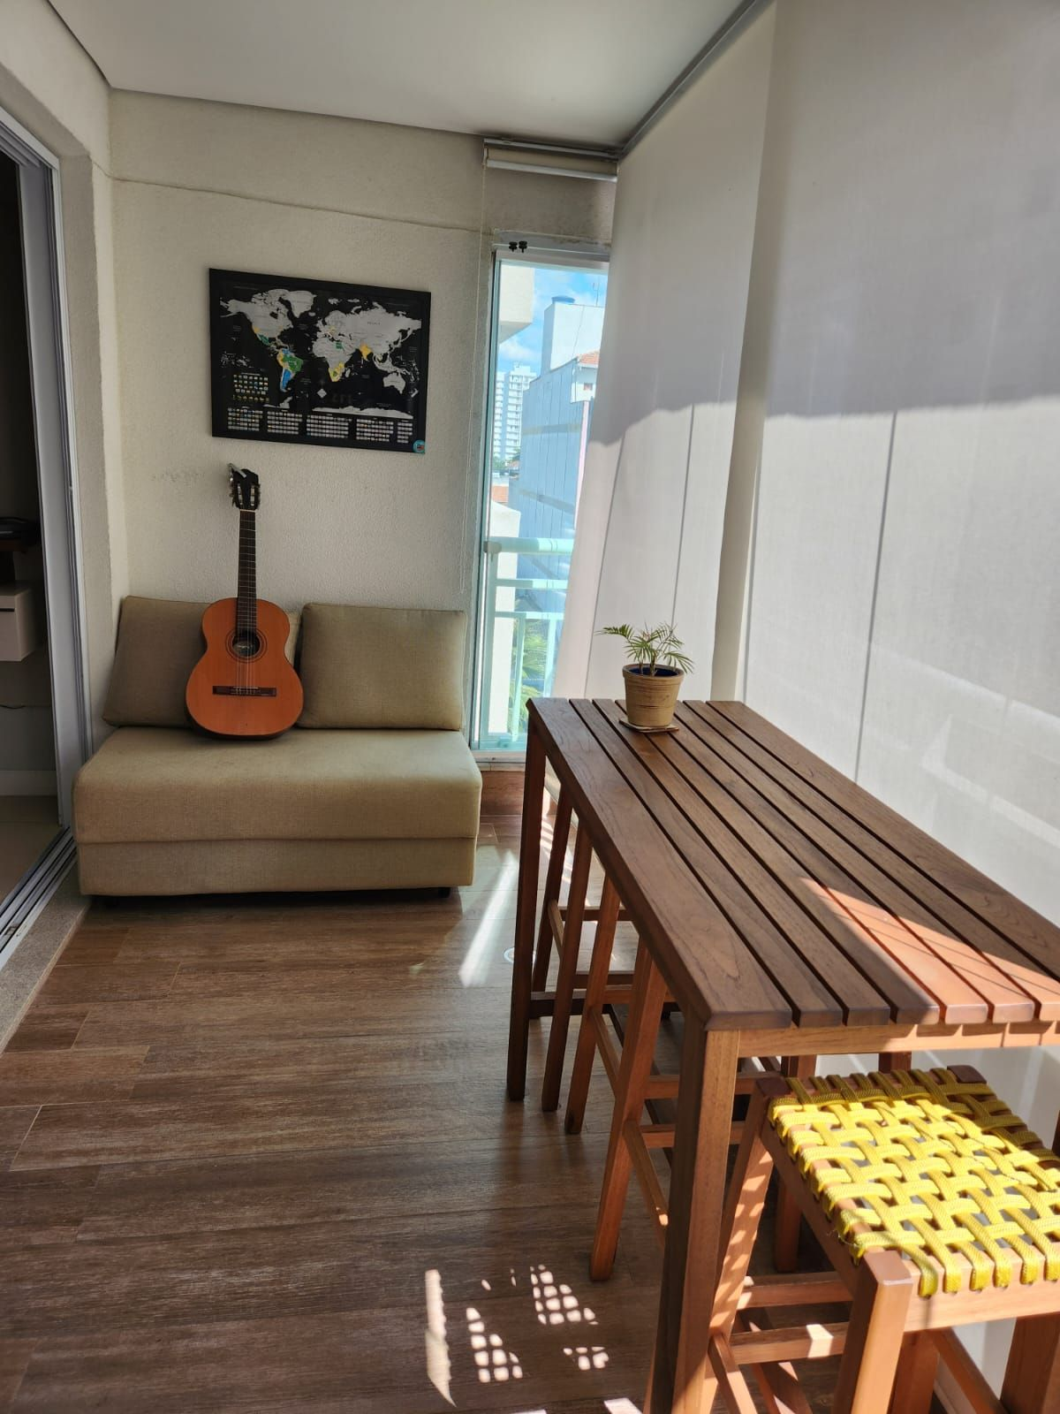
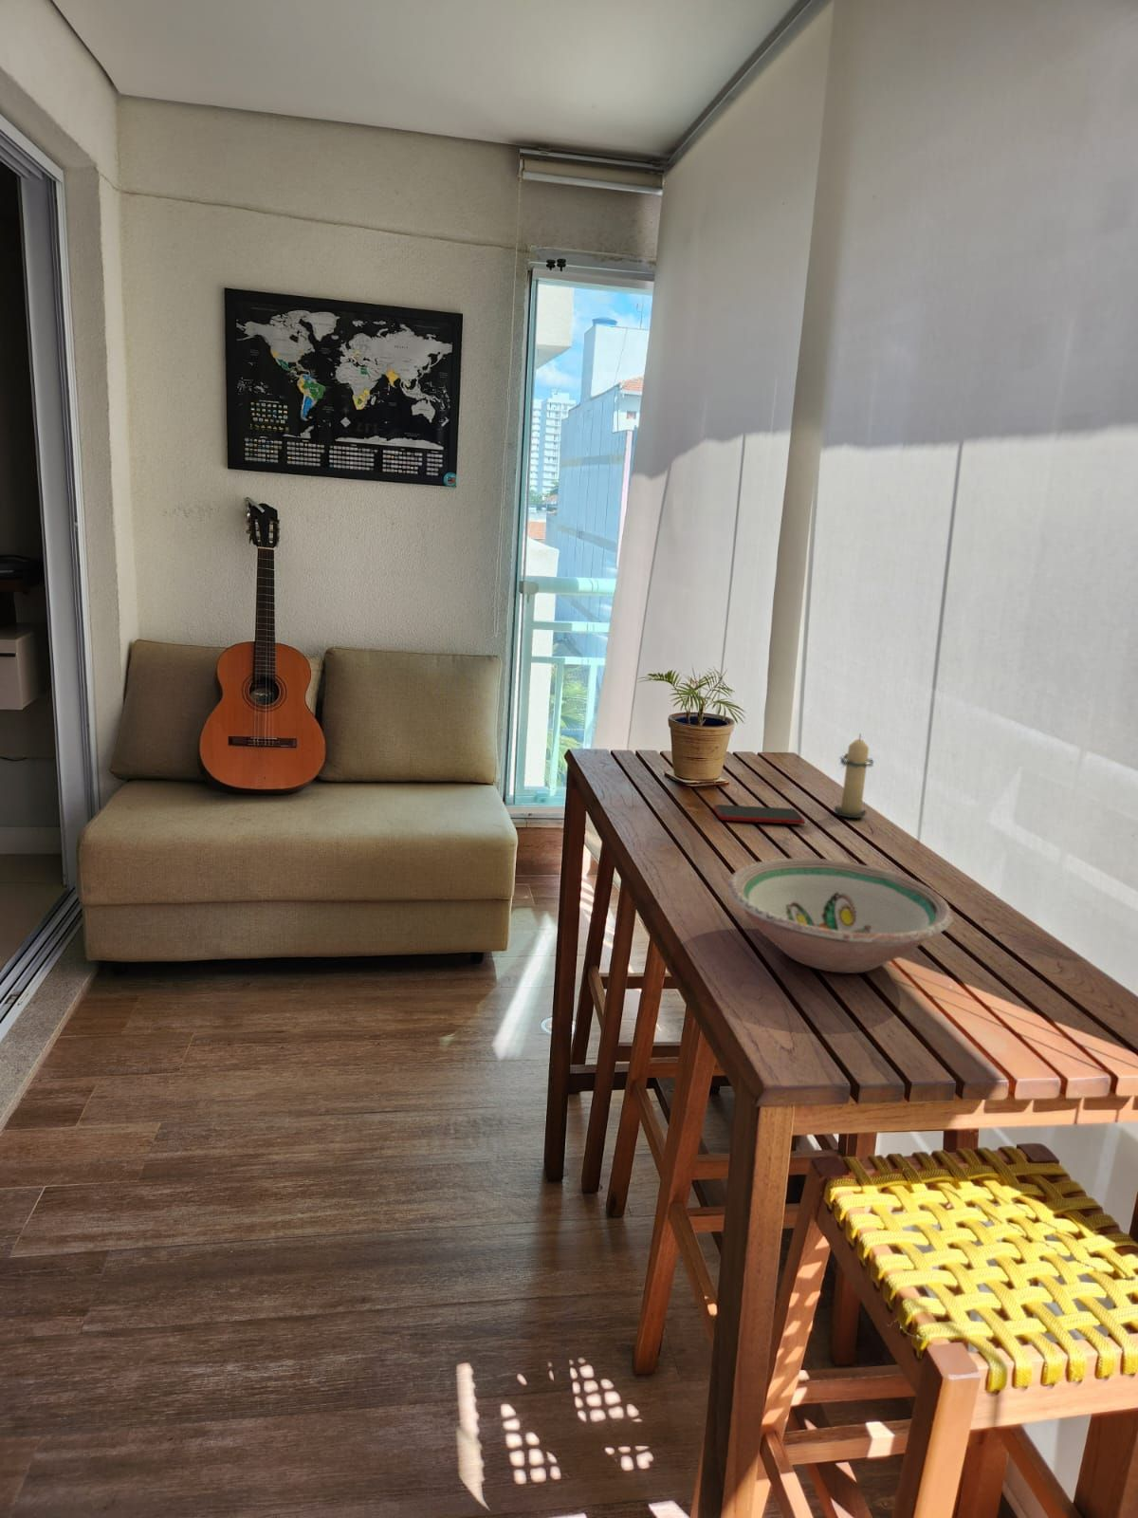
+ smartphone (758, 814)
+ candle (855, 775)
+ bowl (833, 923)
